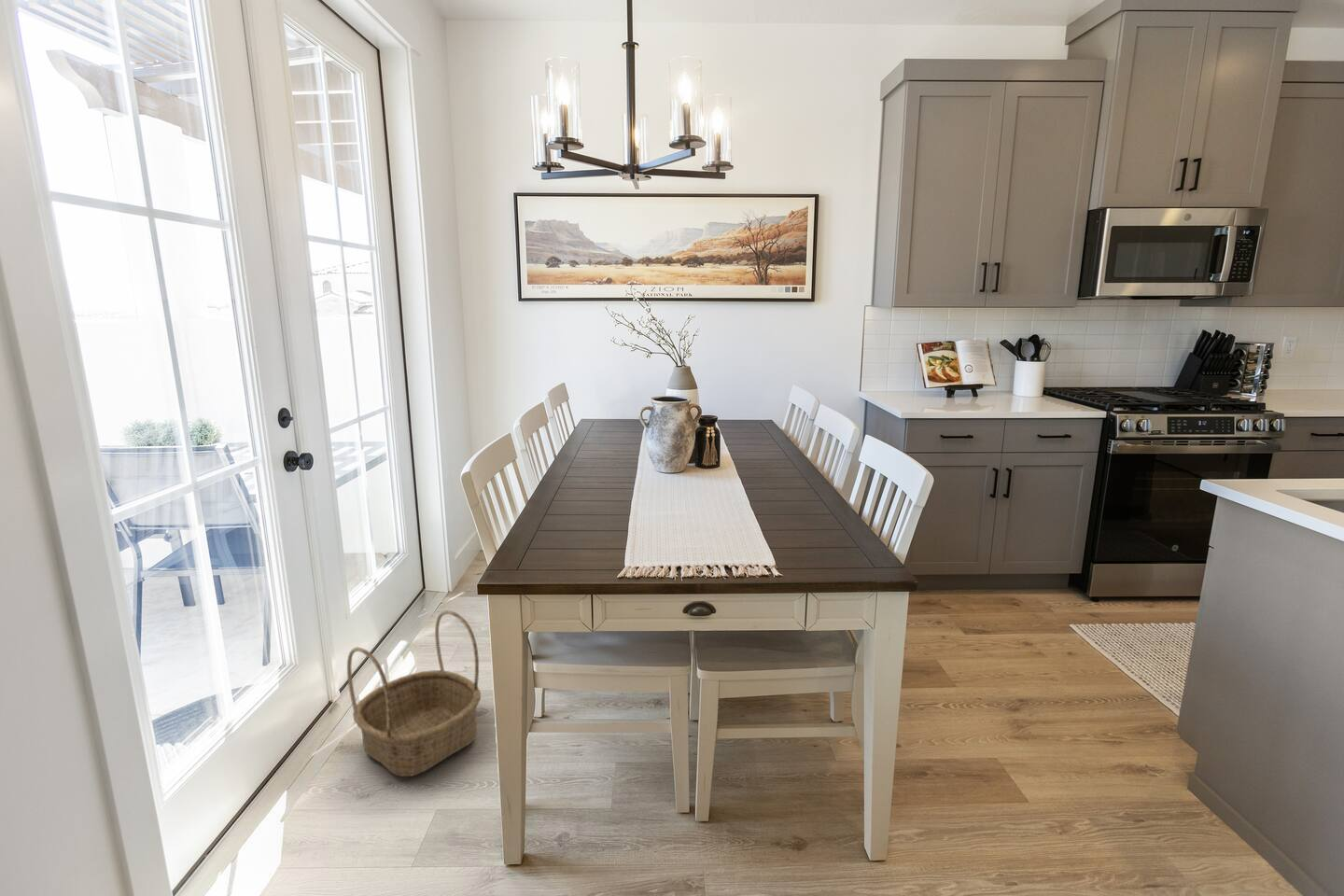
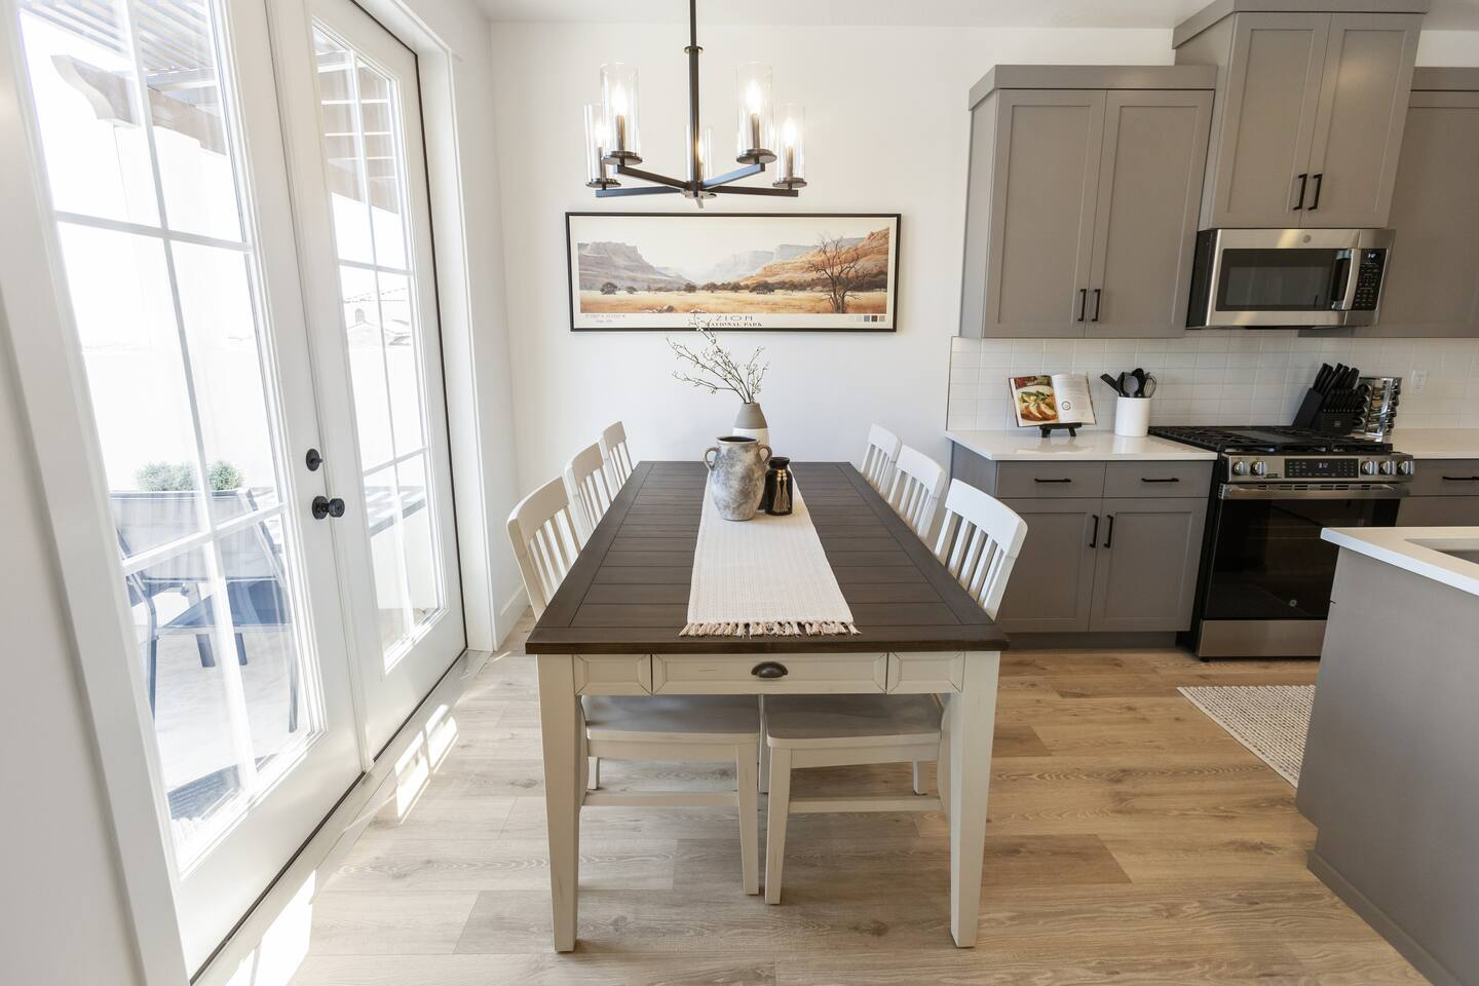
- basket (417, 688)
